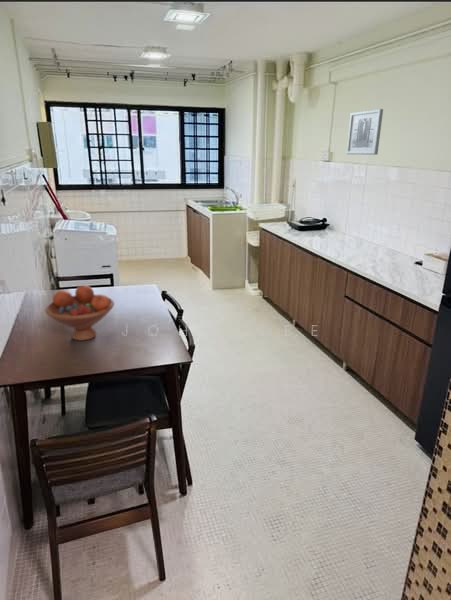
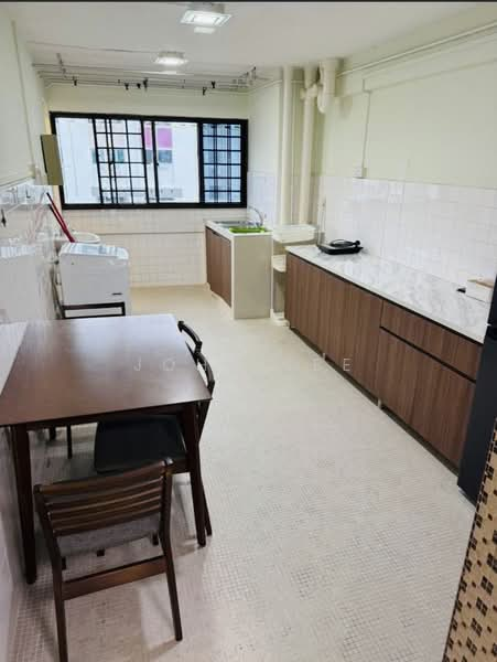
- wall art (363, 133)
- fruit bowl (81, 314)
